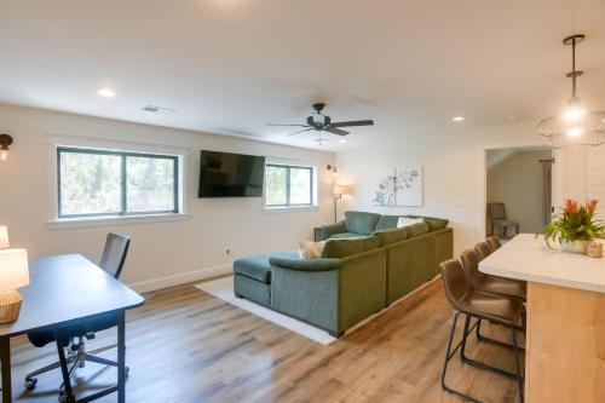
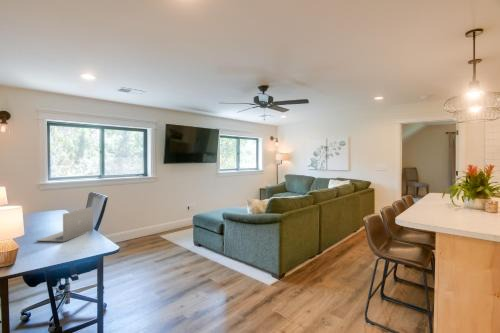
+ laptop (66, 222)
